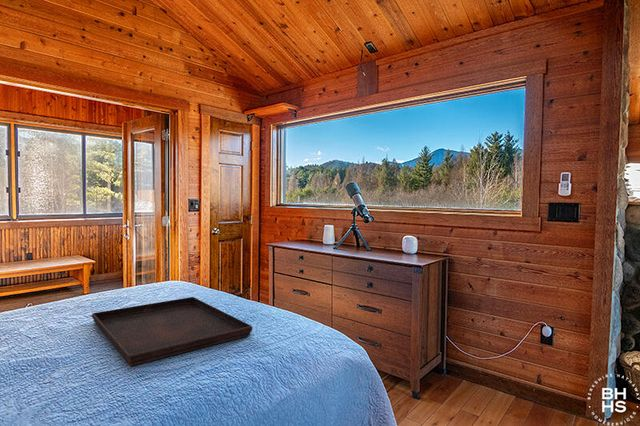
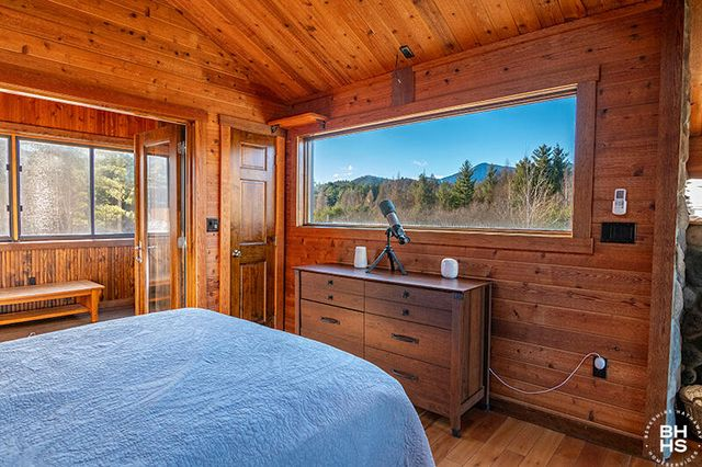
- serving tray (168, 324)
